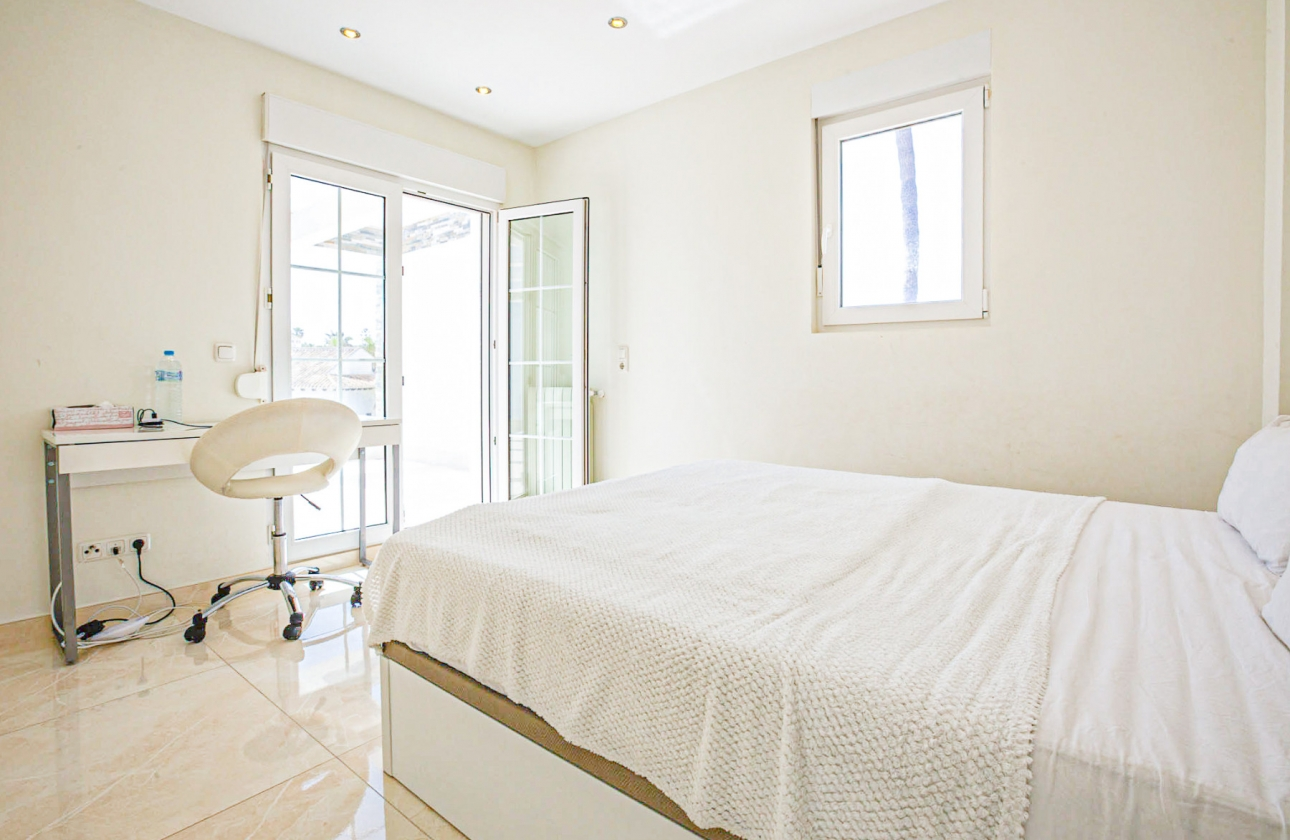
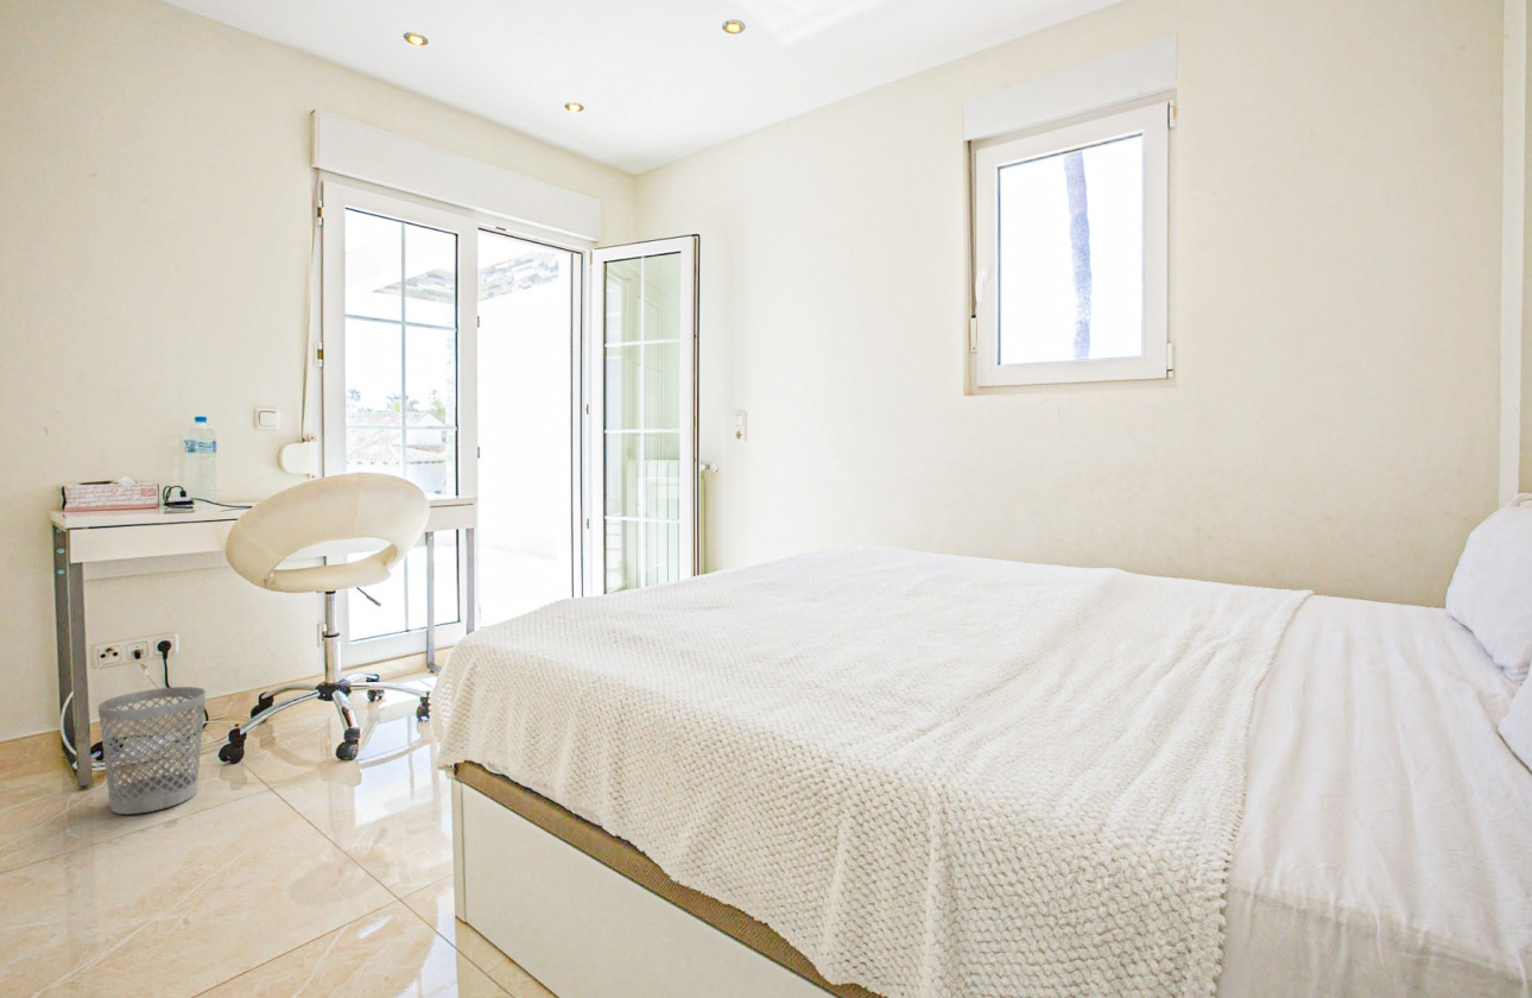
+ wastebasket (154, 748)
